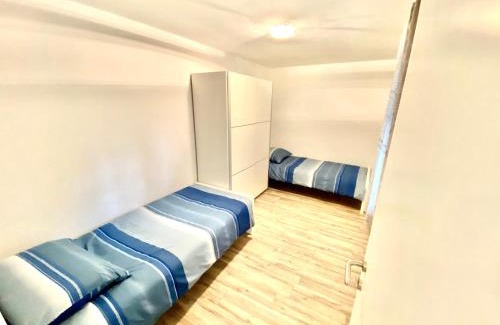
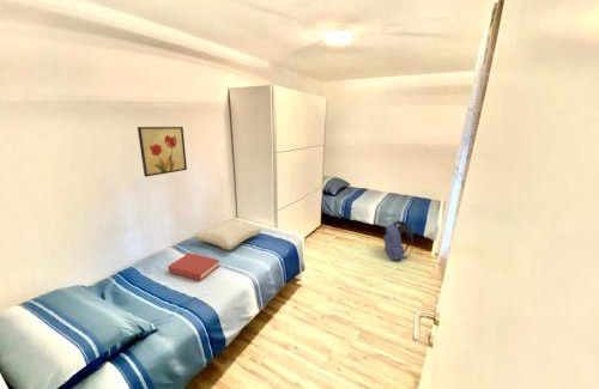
+ backpack (399, 238)
+ pillow (229, 232)
+ wall art (163, 150)
+ hardback book (194, 266)
